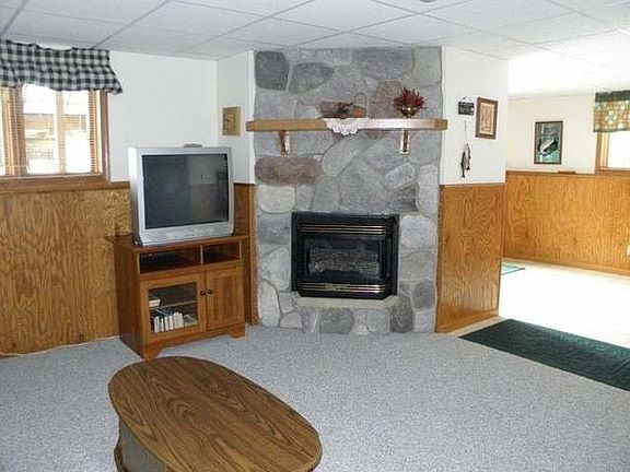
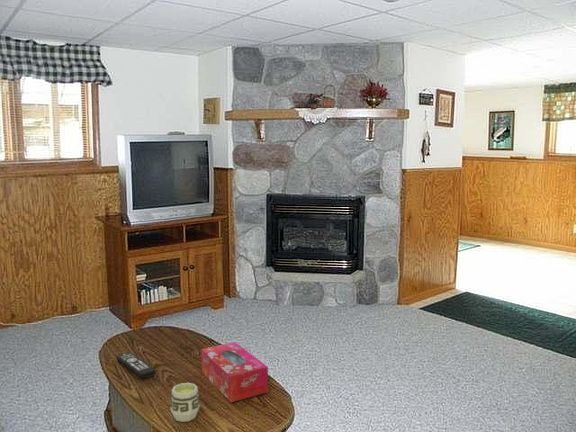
+ remote control (135, 364)
+ tissue box (233, 369)
+ cup (185, 402)
